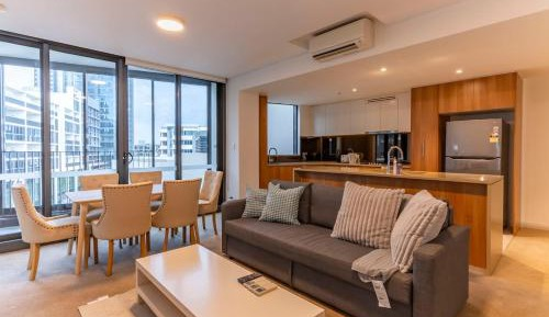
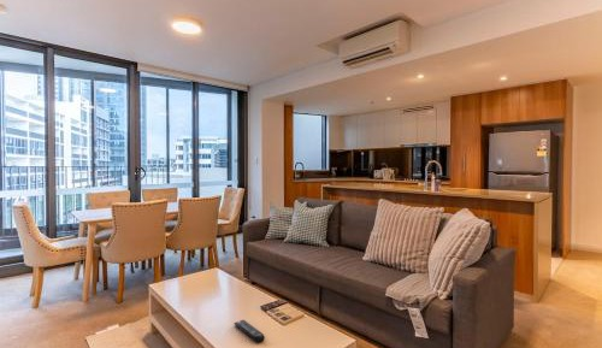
+ remote control (248, 330)
